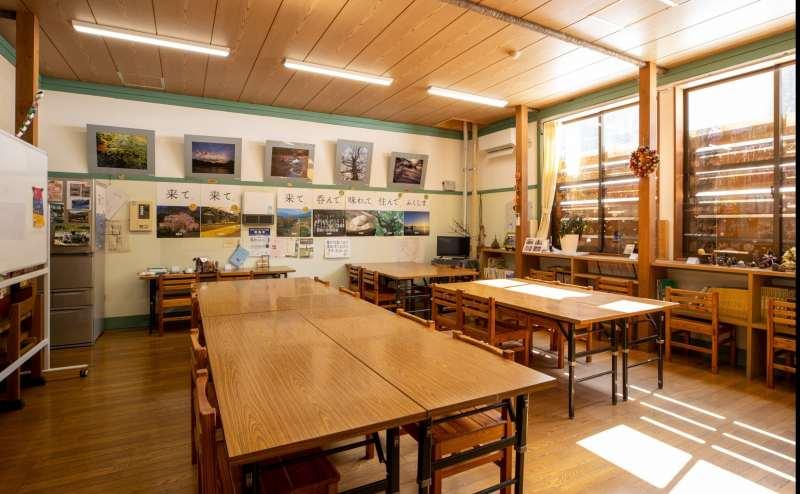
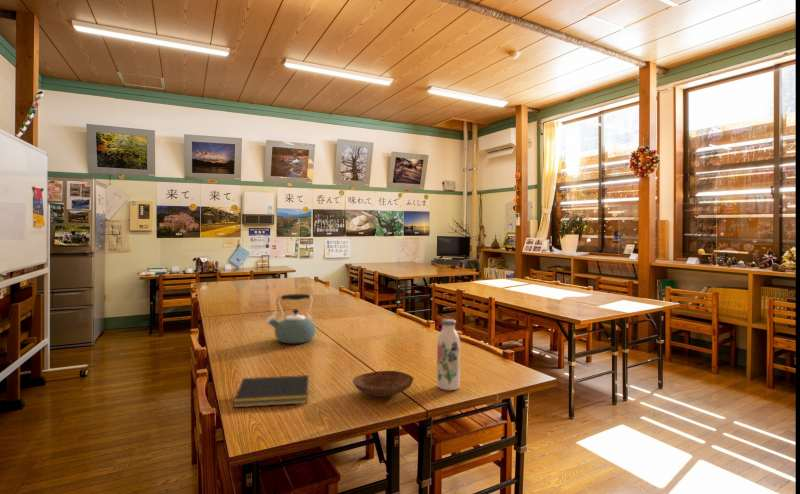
+ kettle (291, 317)
+ water bottle (448, 353)
+ notepad (273, 390)
+ bowl (383, 386)
